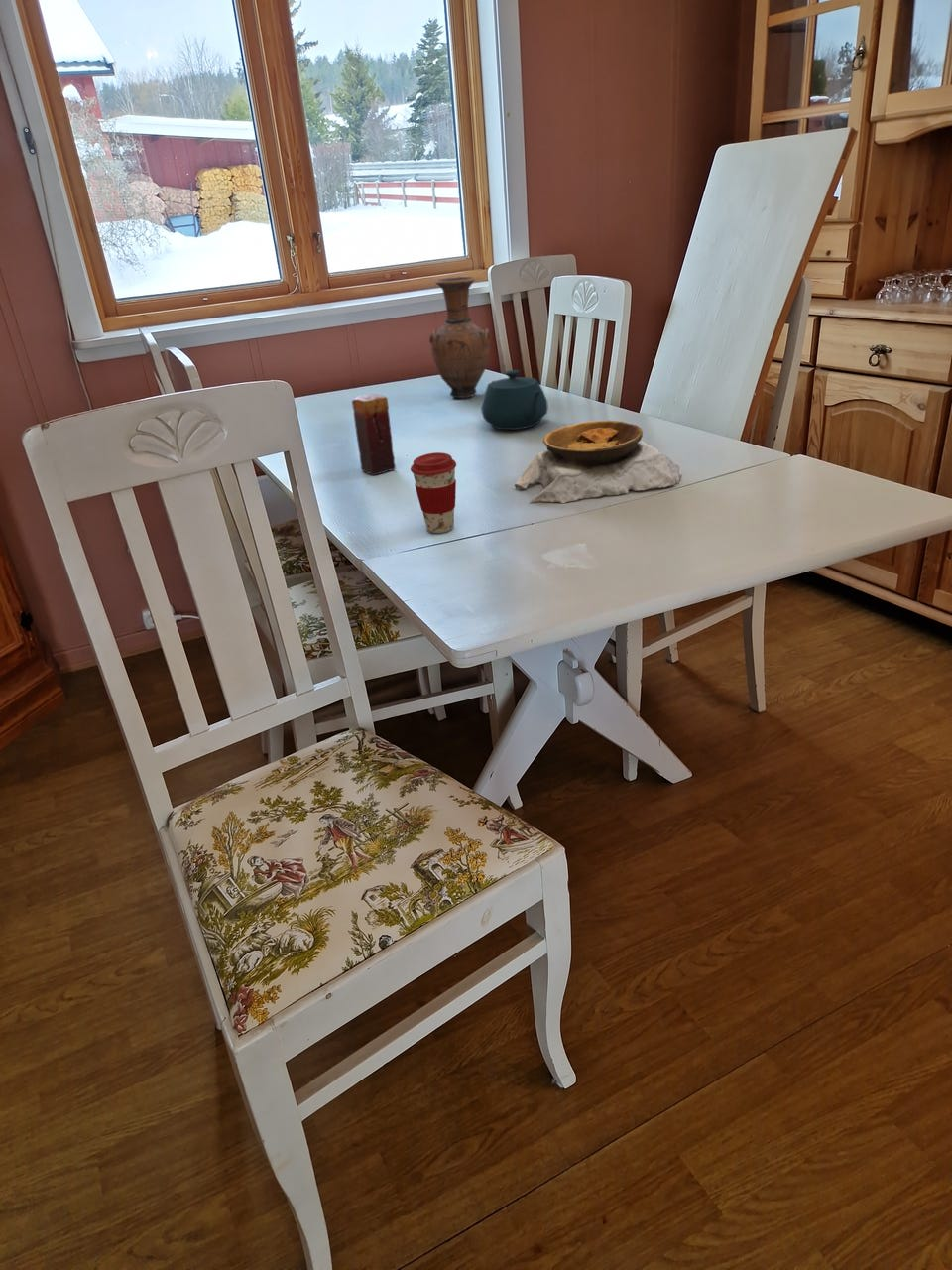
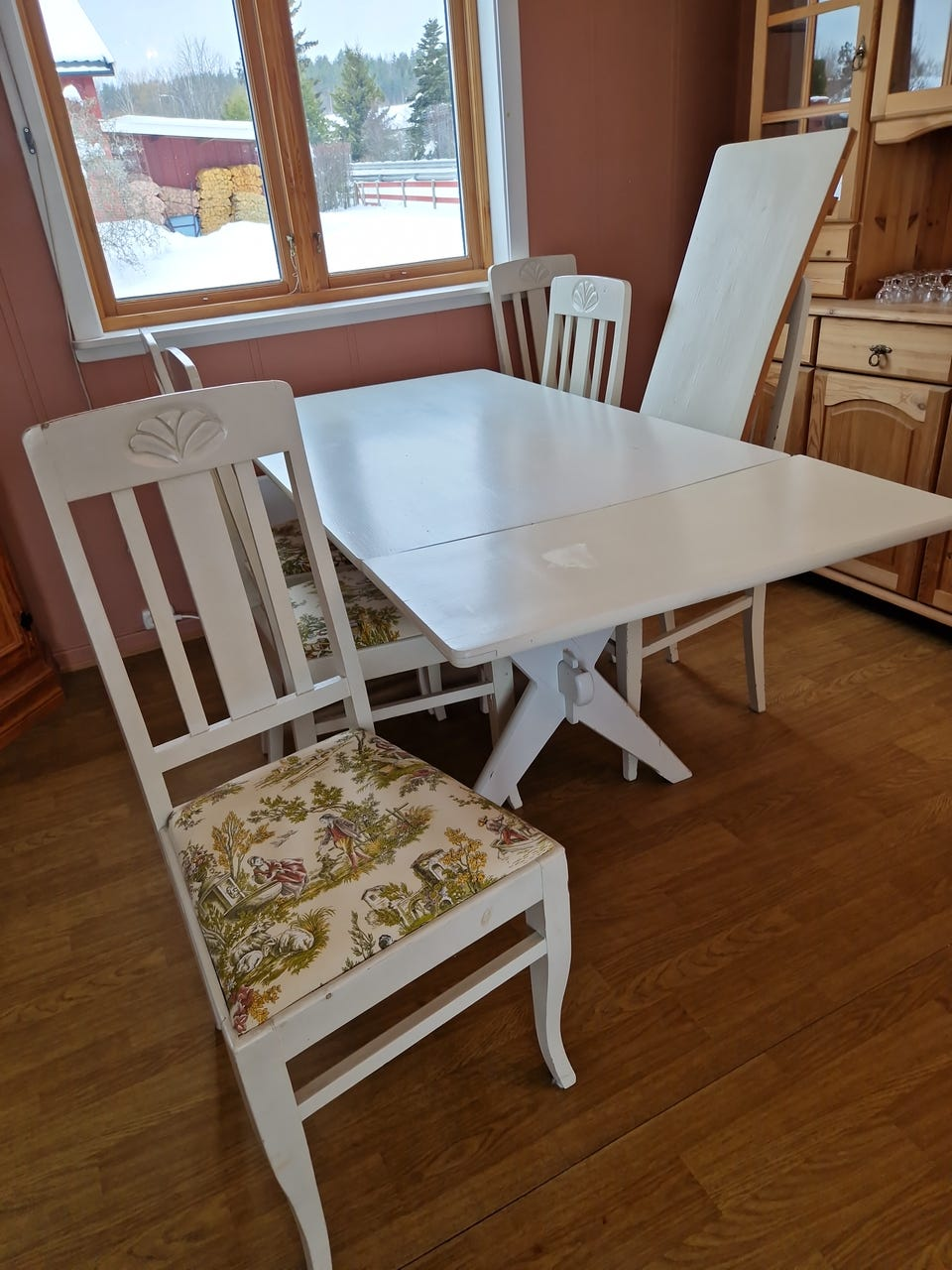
- teapot (515, 398)
- bowl (590, 457)
- vase (460, 338)
- candle (373, 434)
- coffee cup (436, 493)
